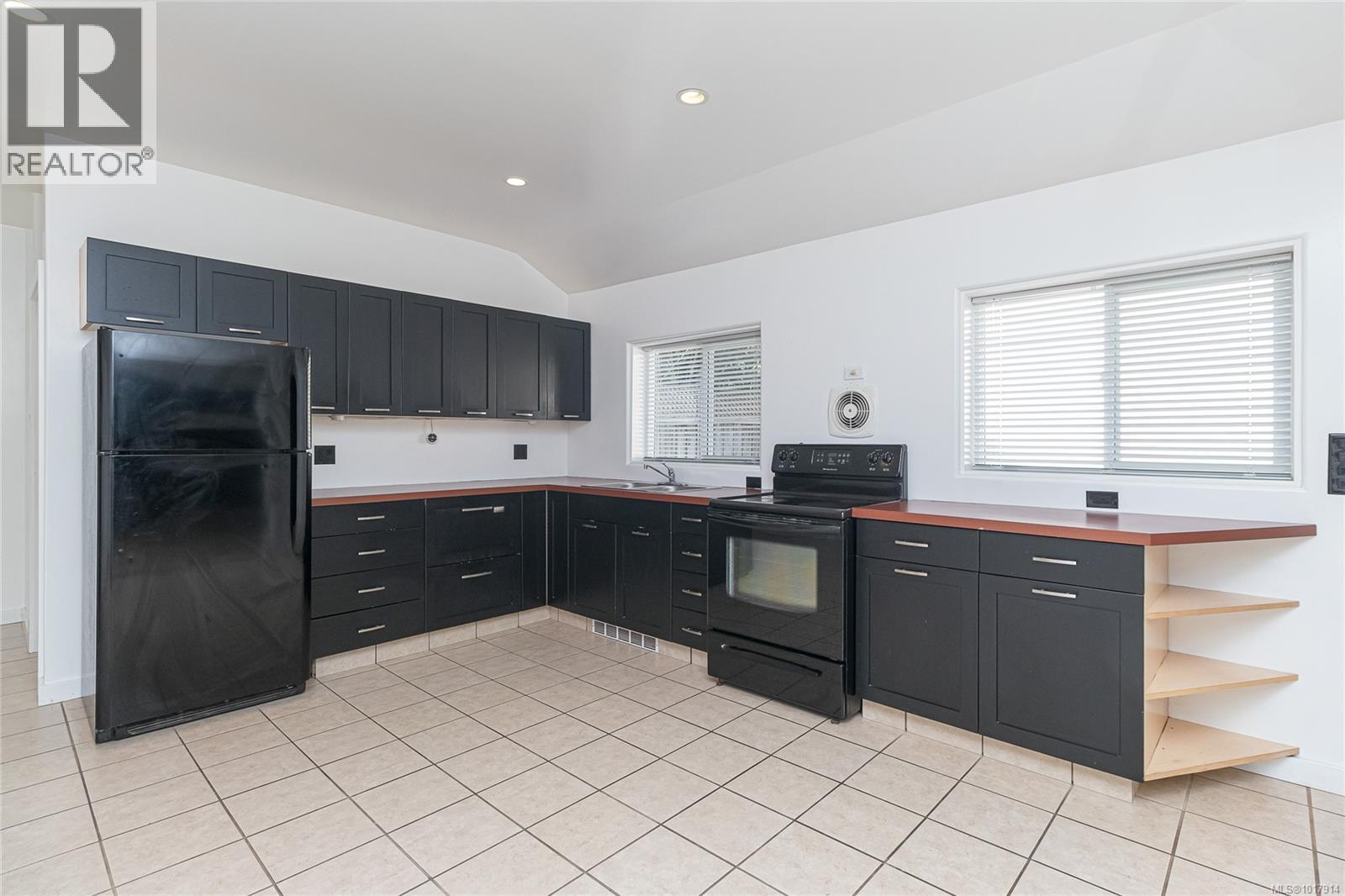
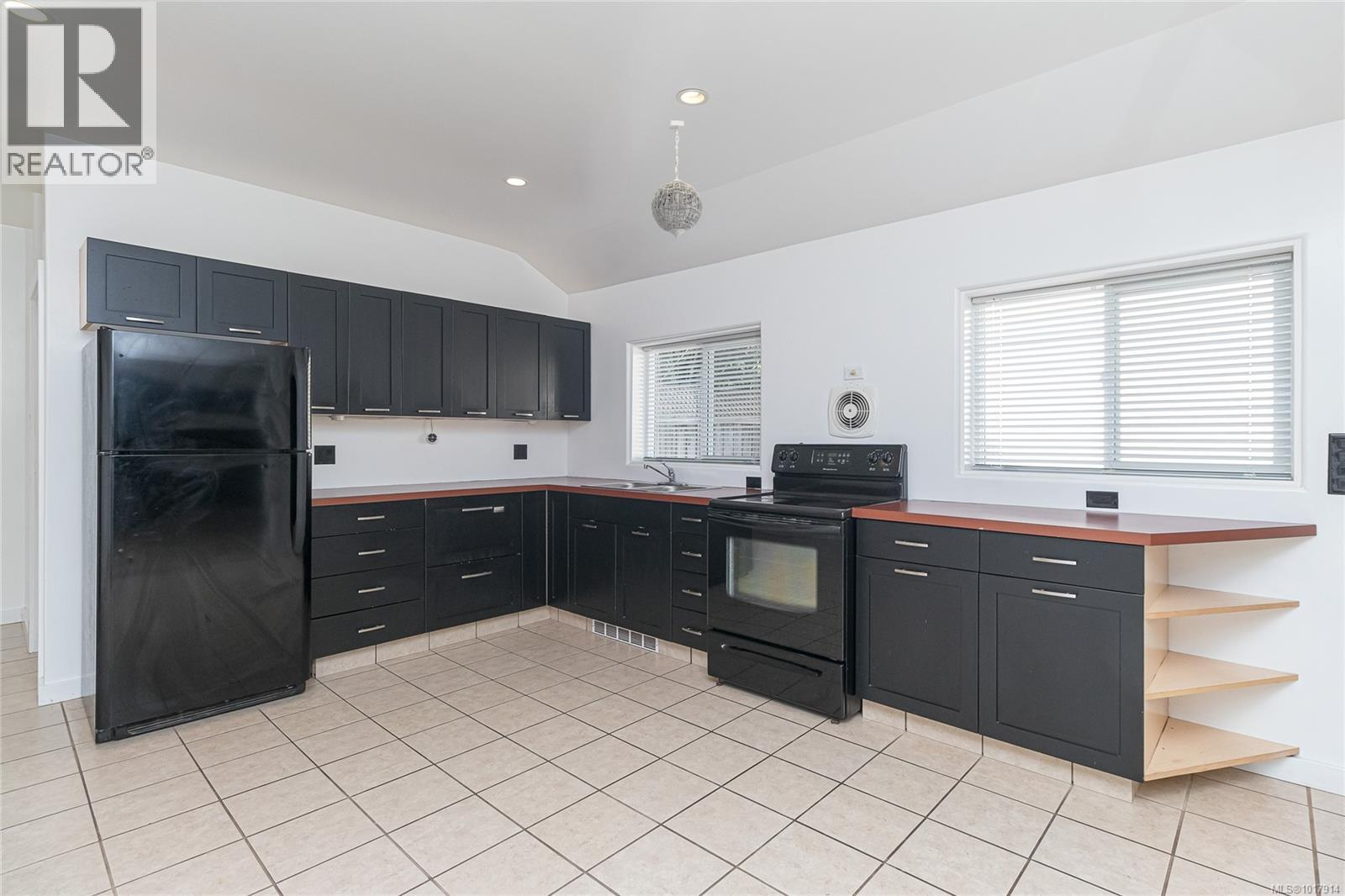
+ pendant light (677, 182)
